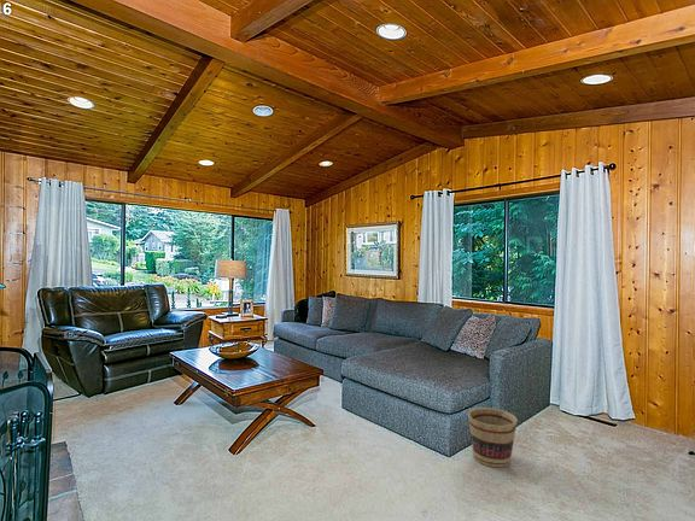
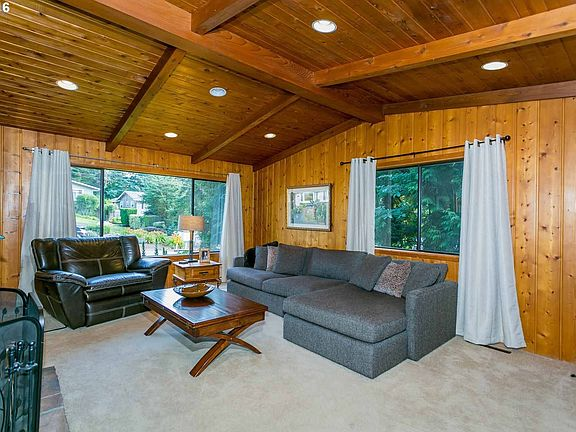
- basket (491, 437)
